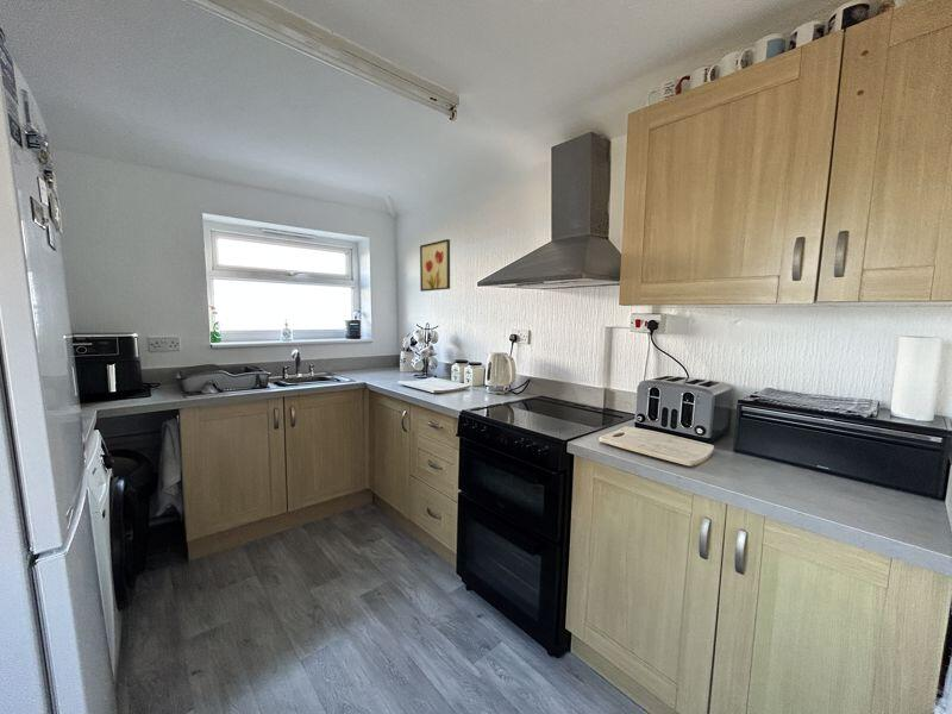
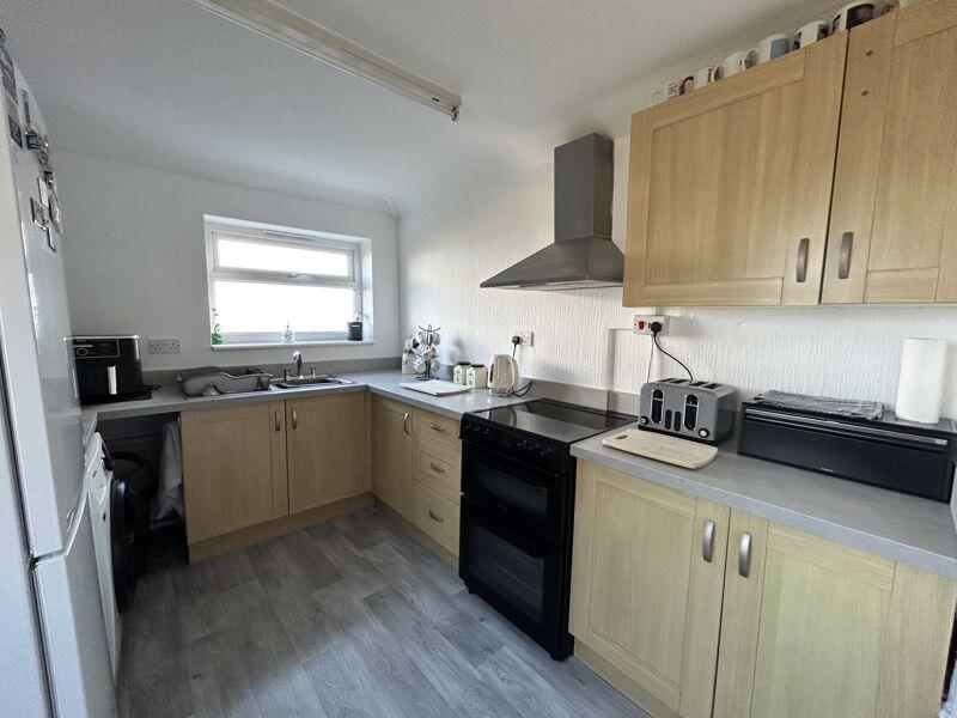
- wall art (434, 267)
